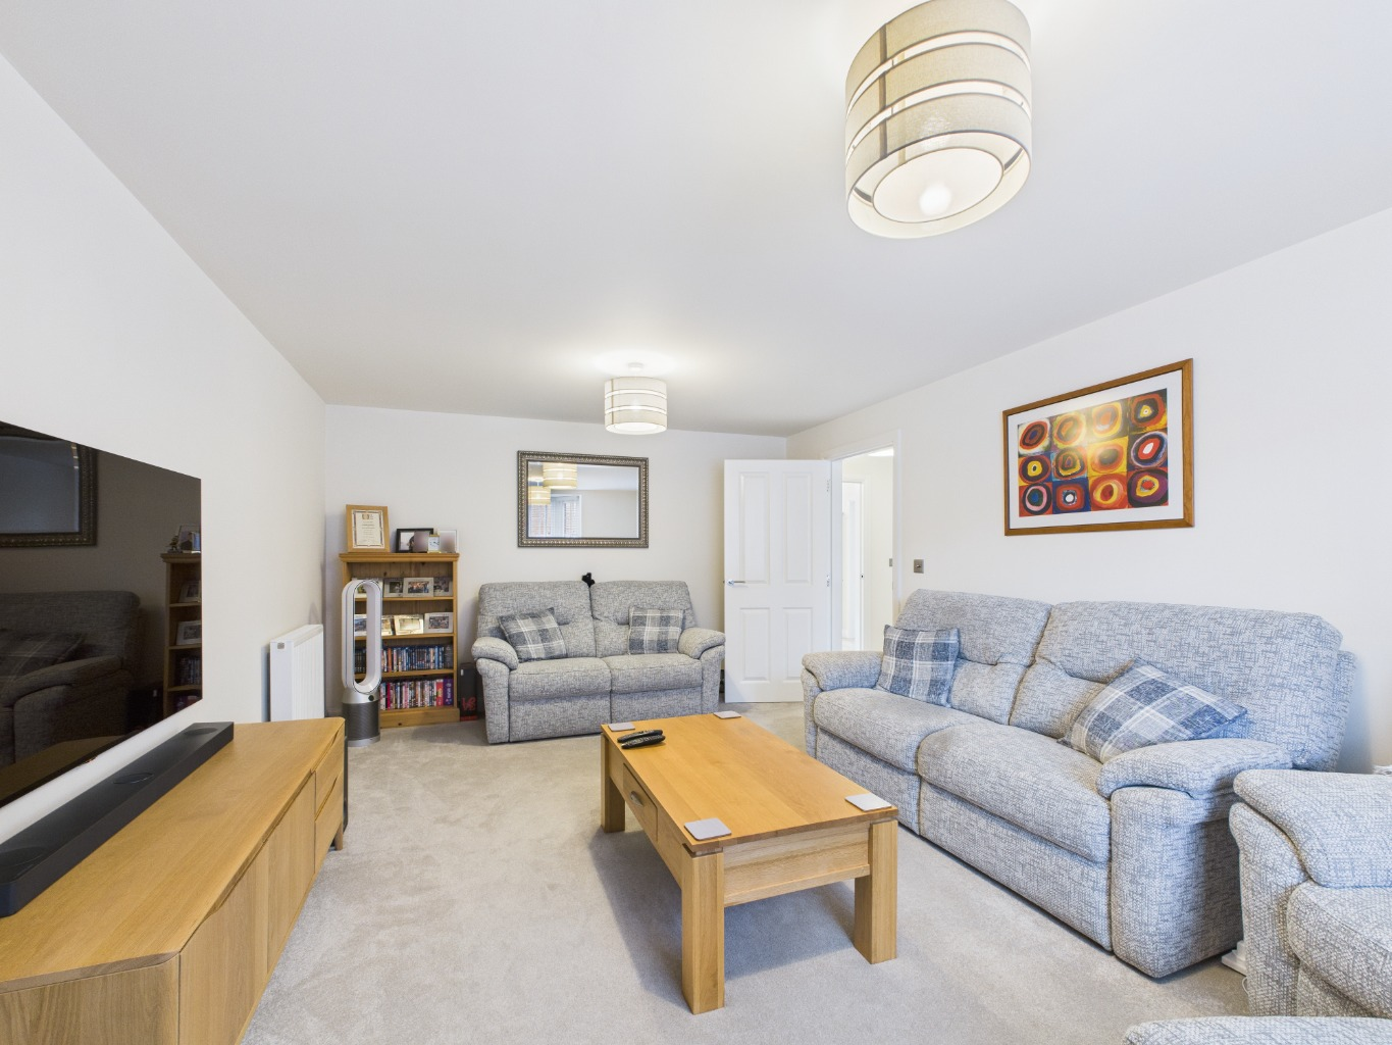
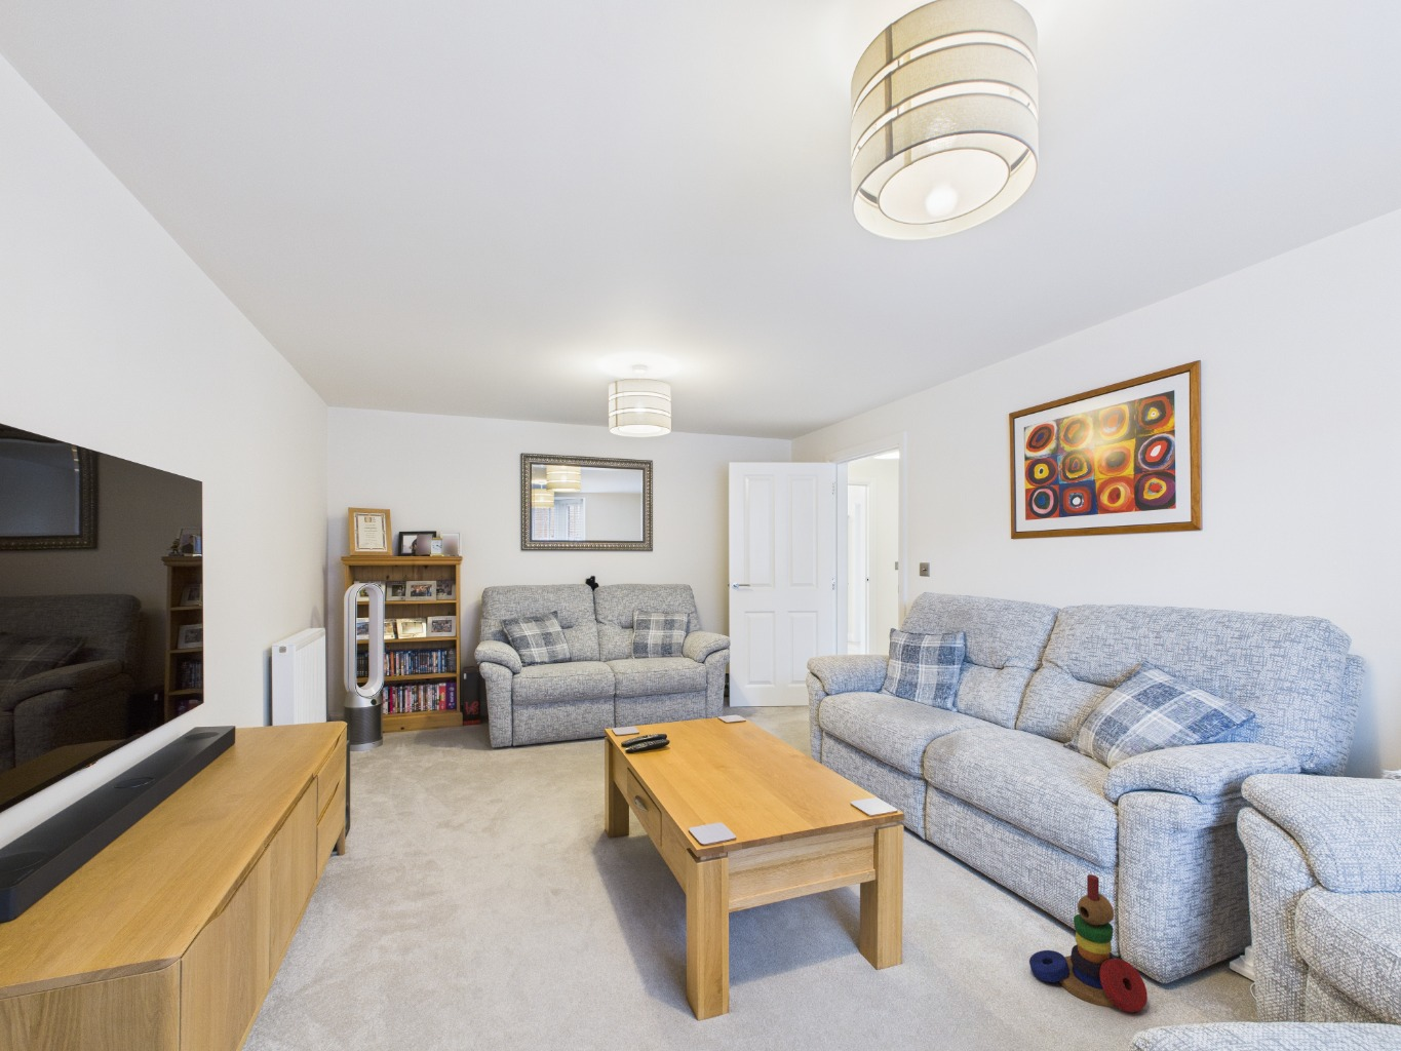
+ stacking toy (1089, 933)
